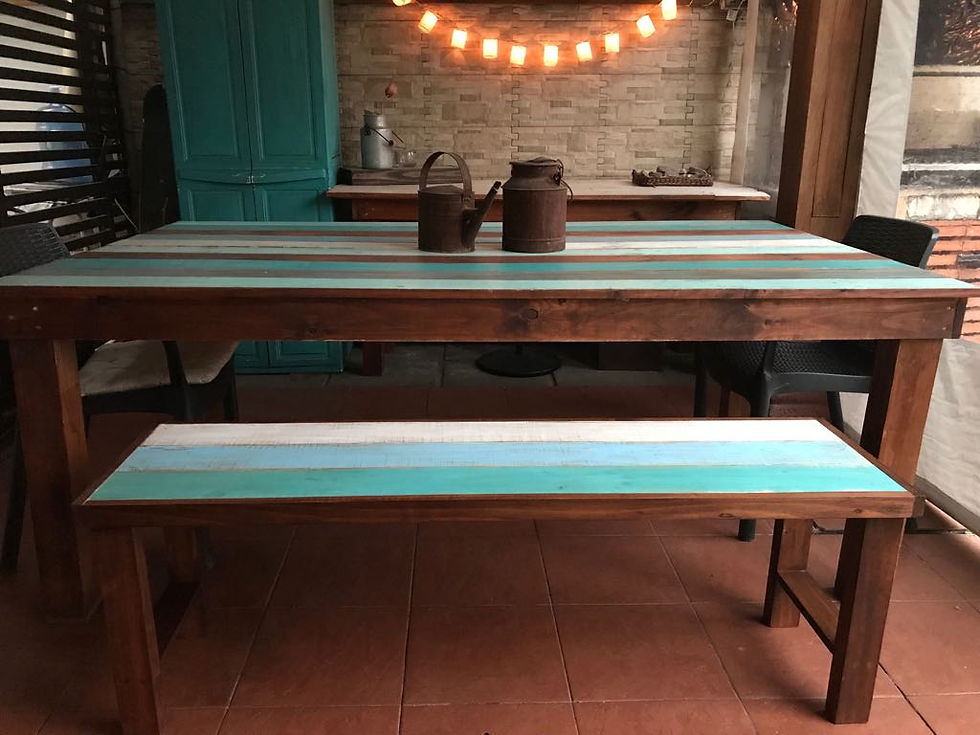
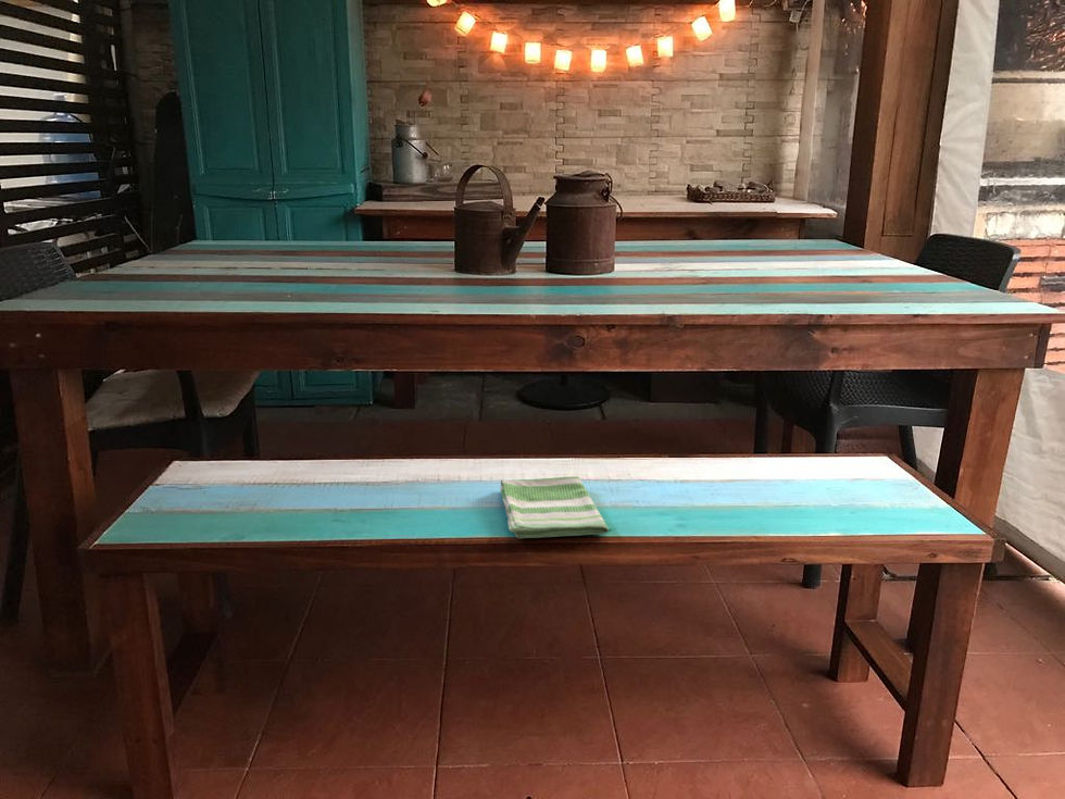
+ dish towel (549, 503)
